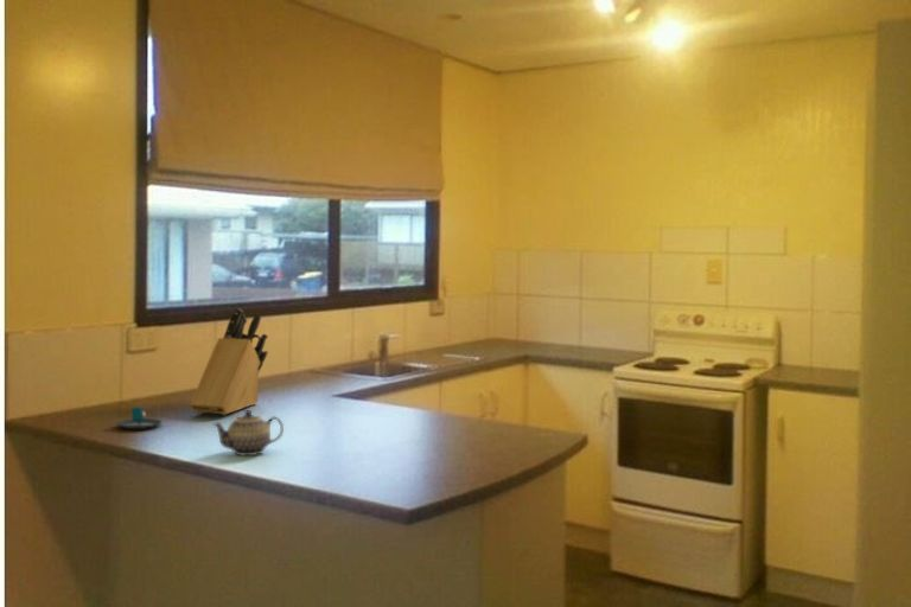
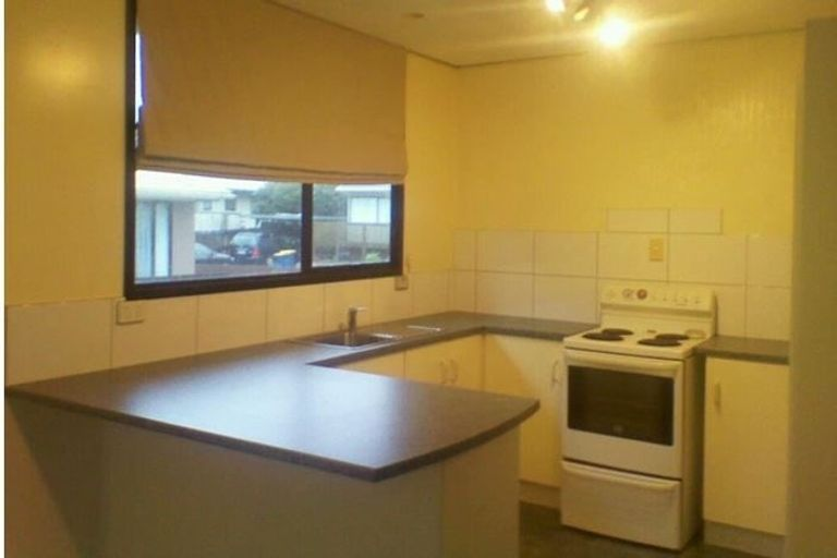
- mug (139, 416)
- teapot (248, 430)
- knife block (231, 358)
